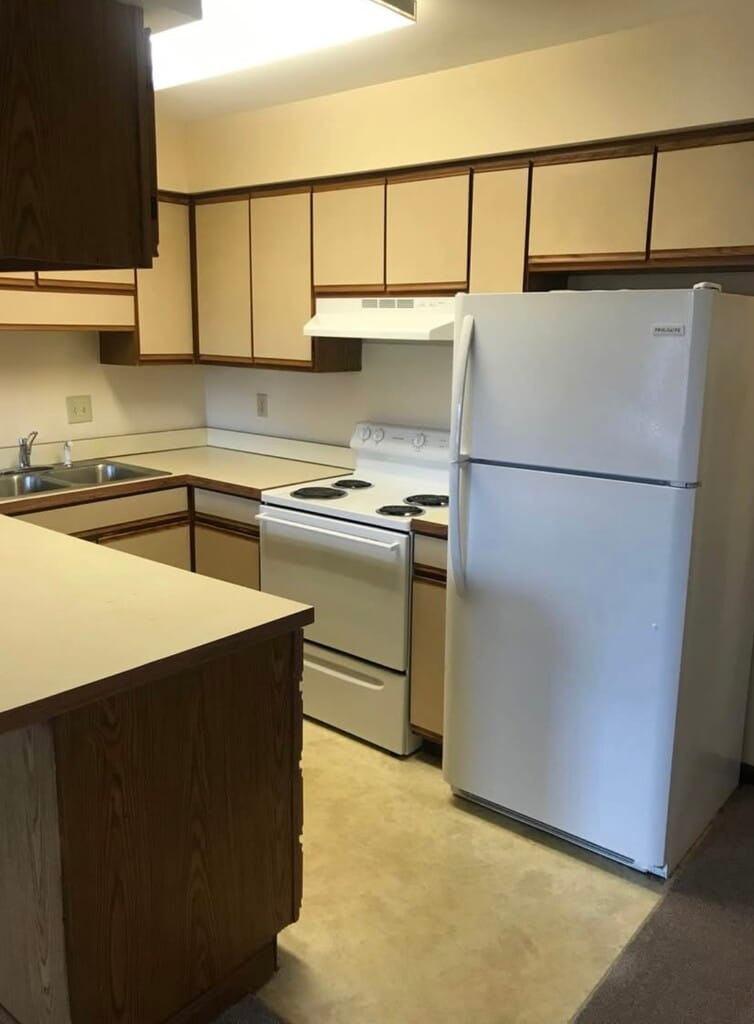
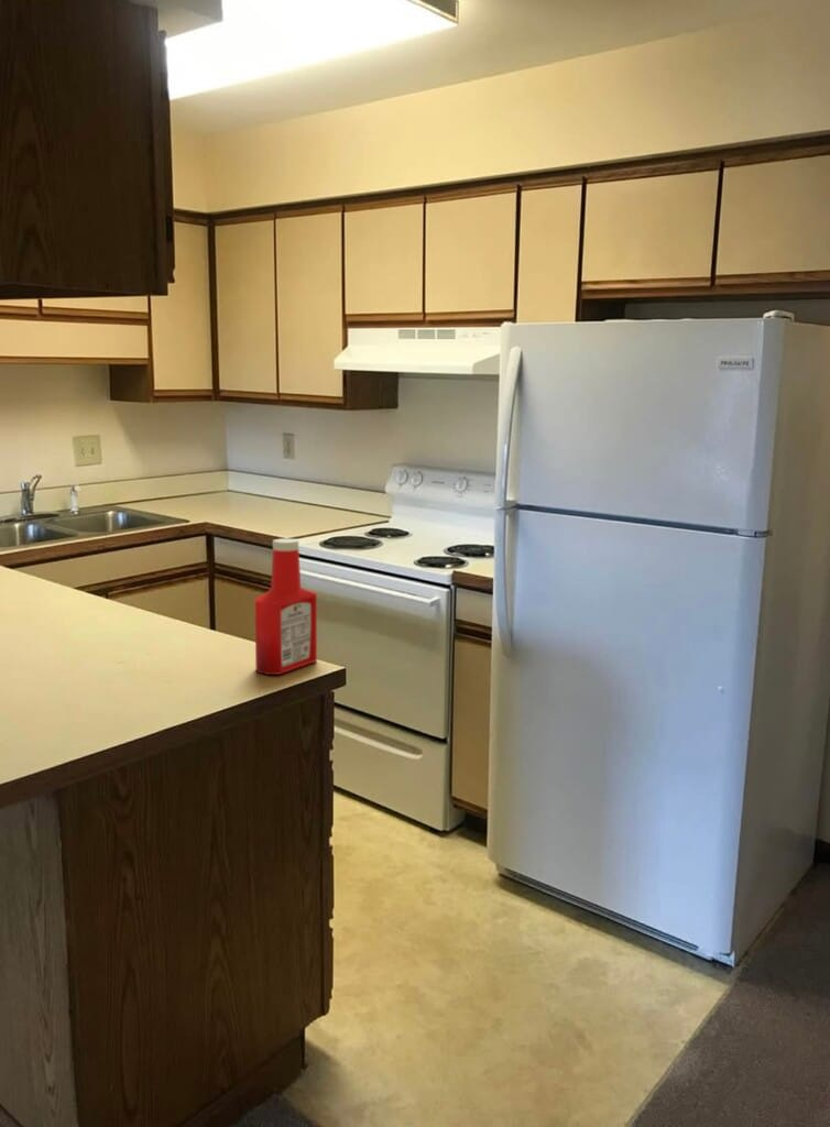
+ soap bottle (286, 603)
